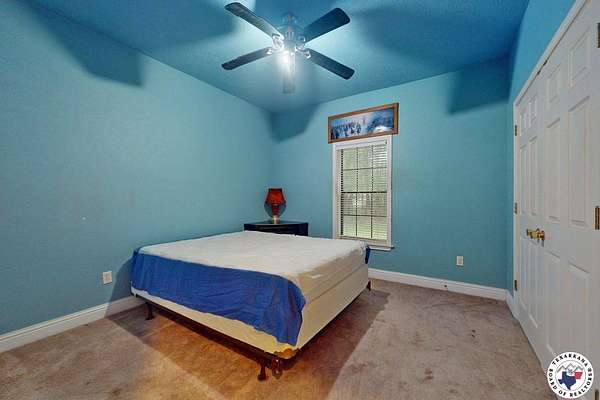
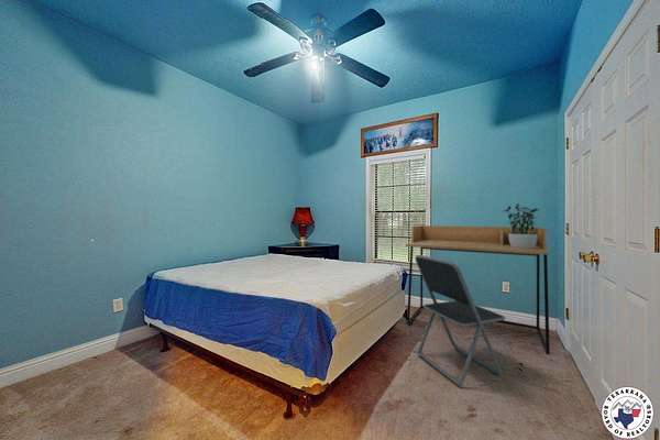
+ potted plant (520, 226)
+ folding chair (458, 310)
+ desk (477, 252)
